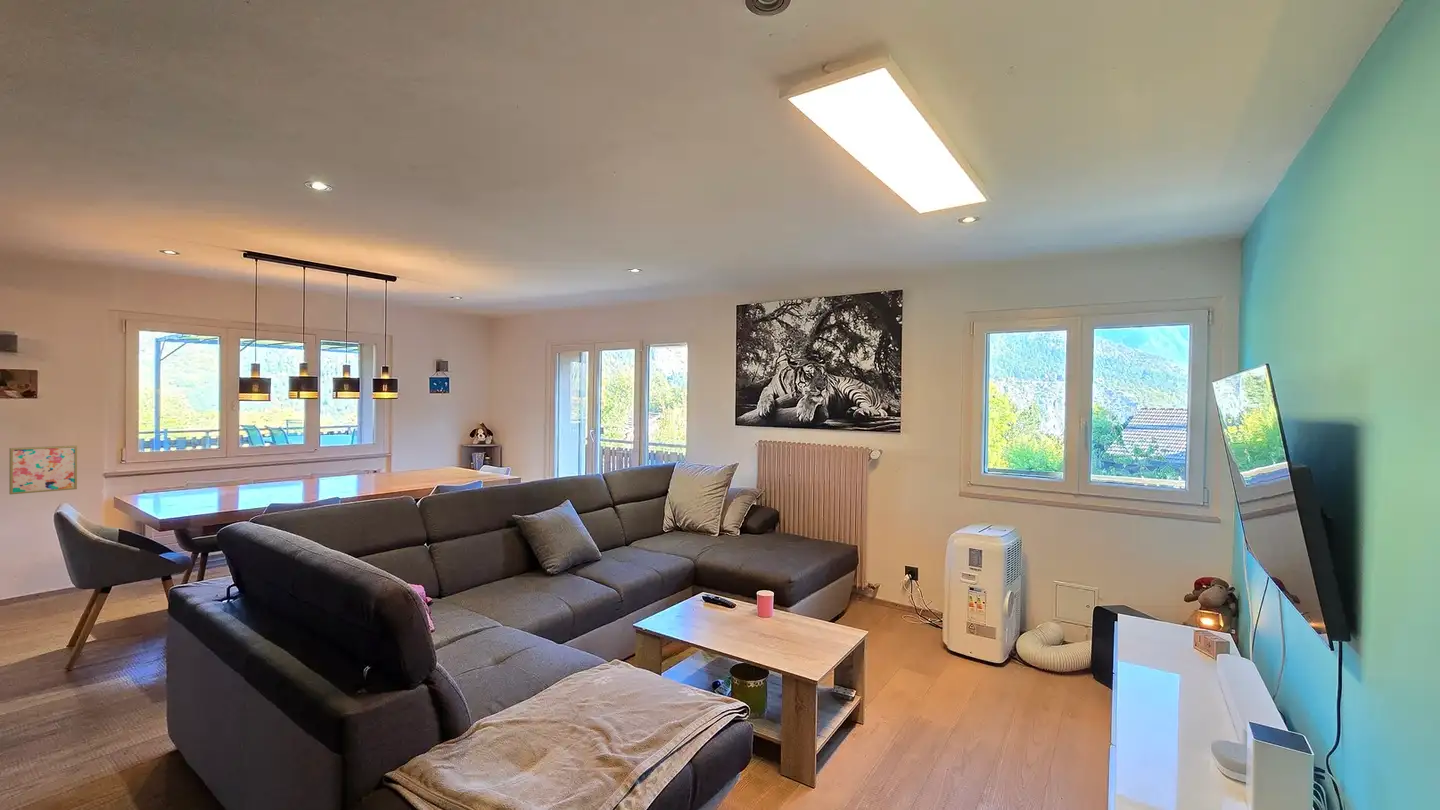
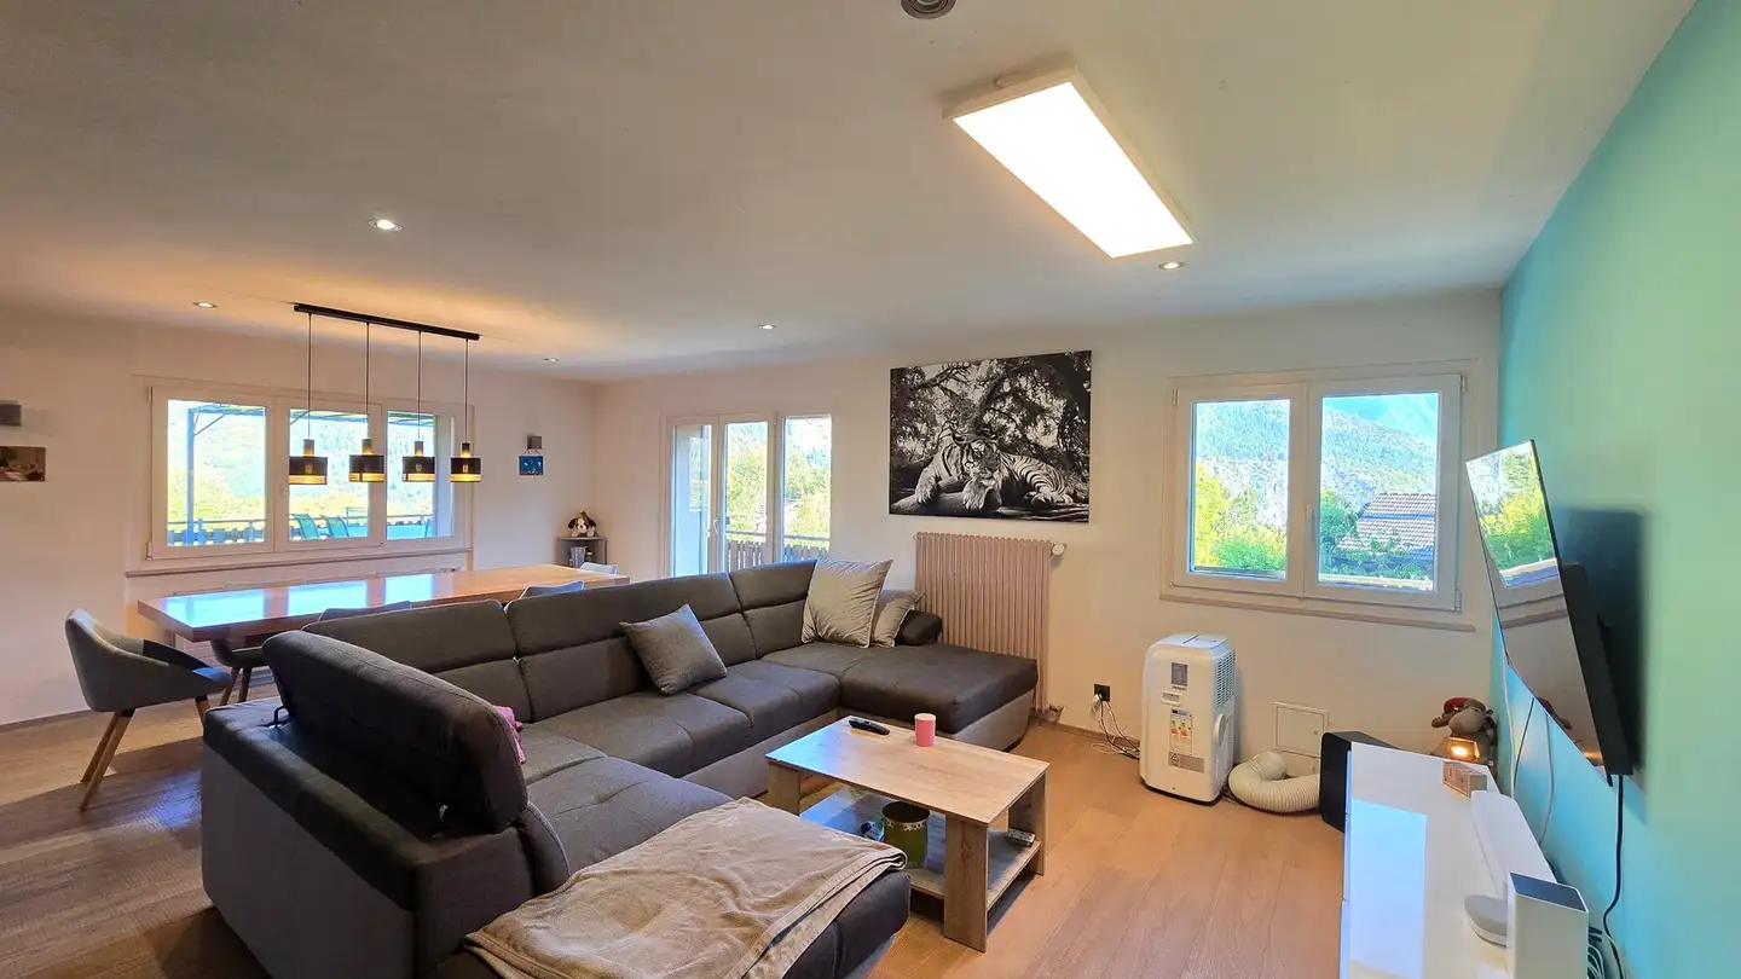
- wall art (44, 469)
